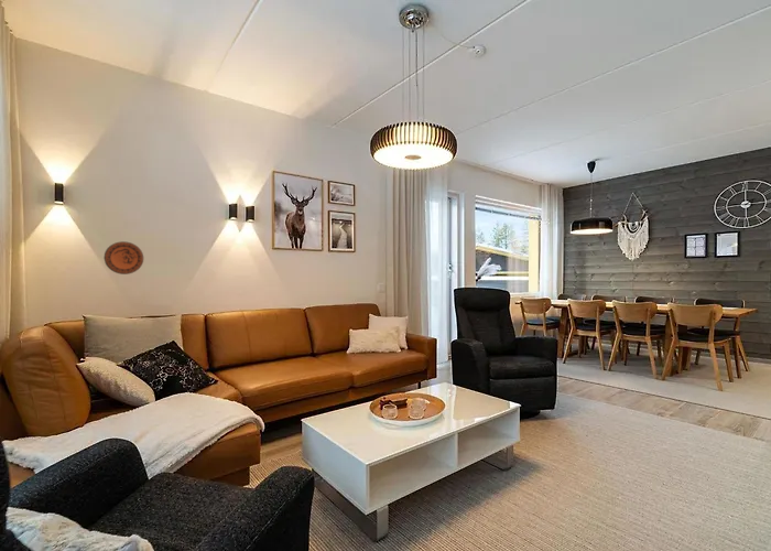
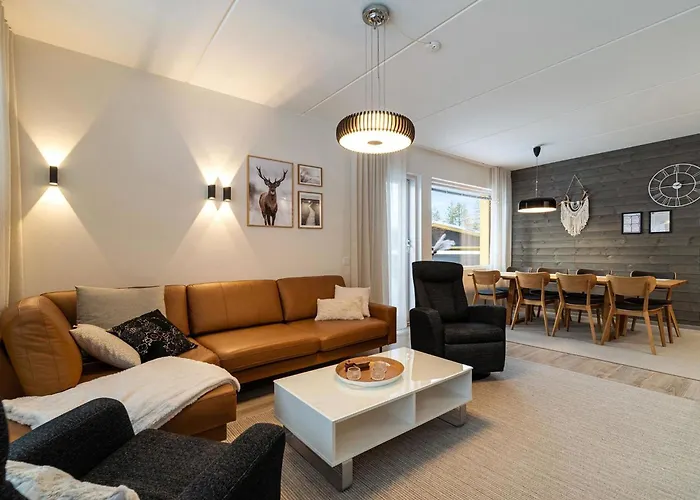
- decorative plate (123, 258)
